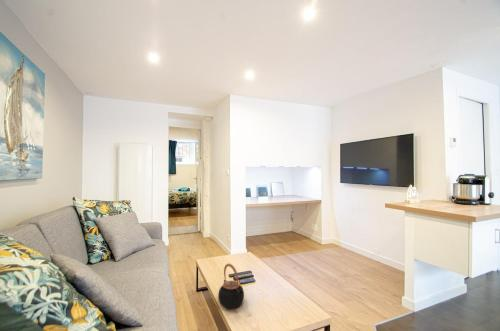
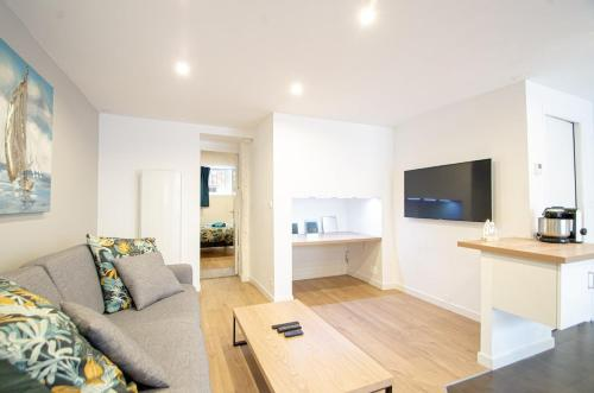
- teapot (232, 284)
